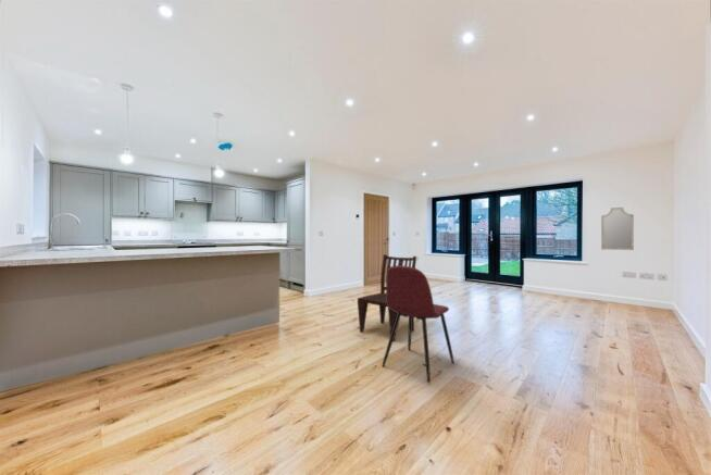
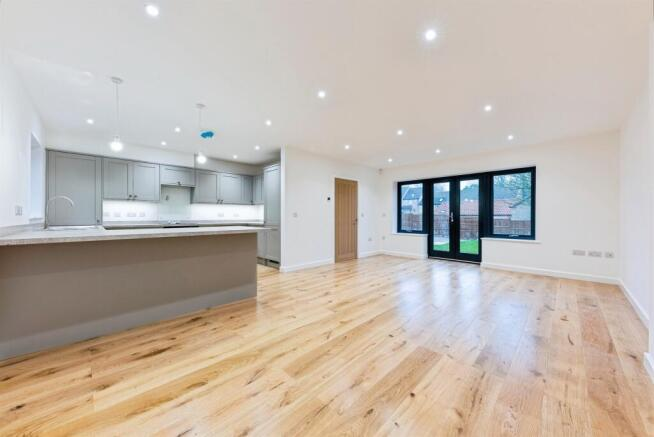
- home mirror (616, 228)
- dining chair (416, 314)
- dining chair (385, 293)
